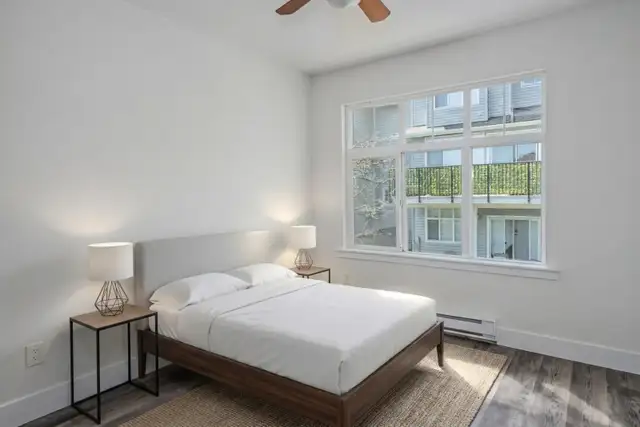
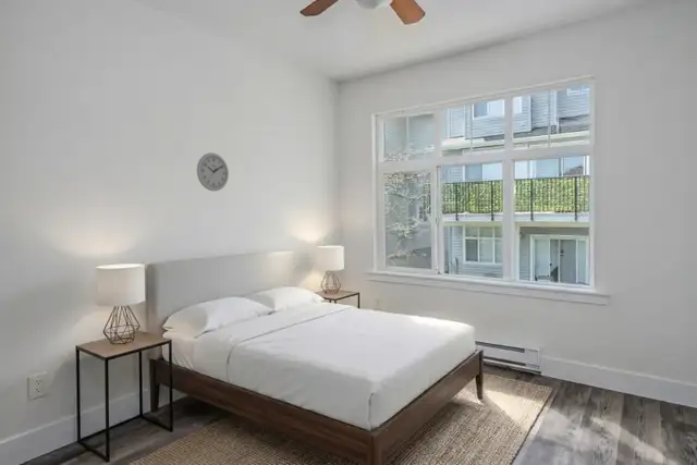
+ wall clock (213, 171)
